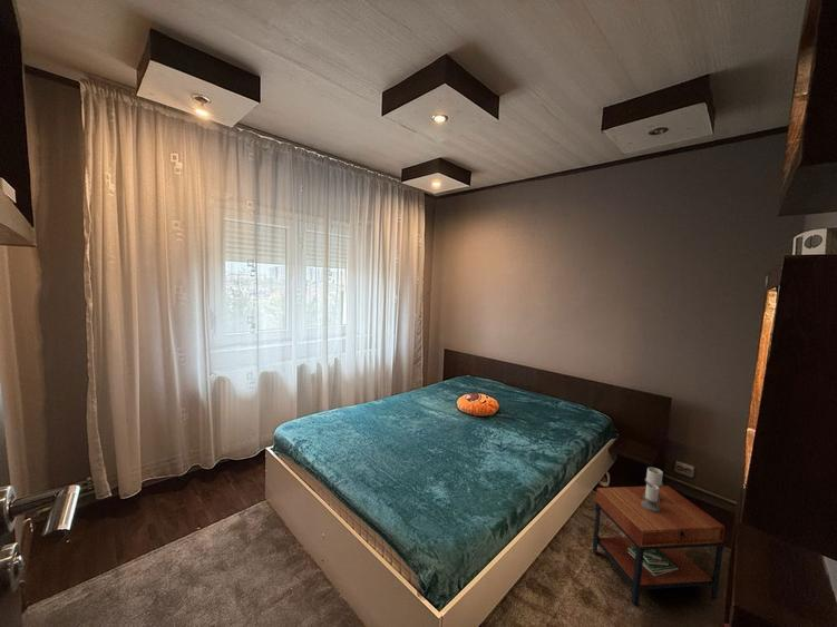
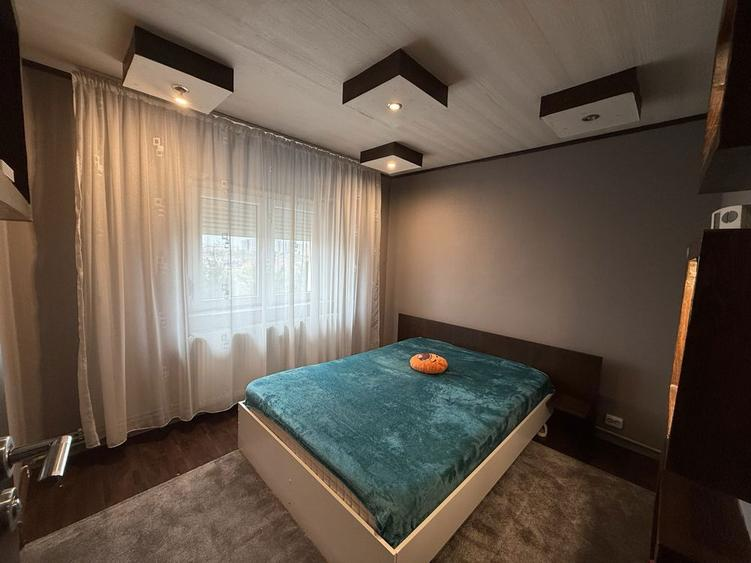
- side table (653, 527)
